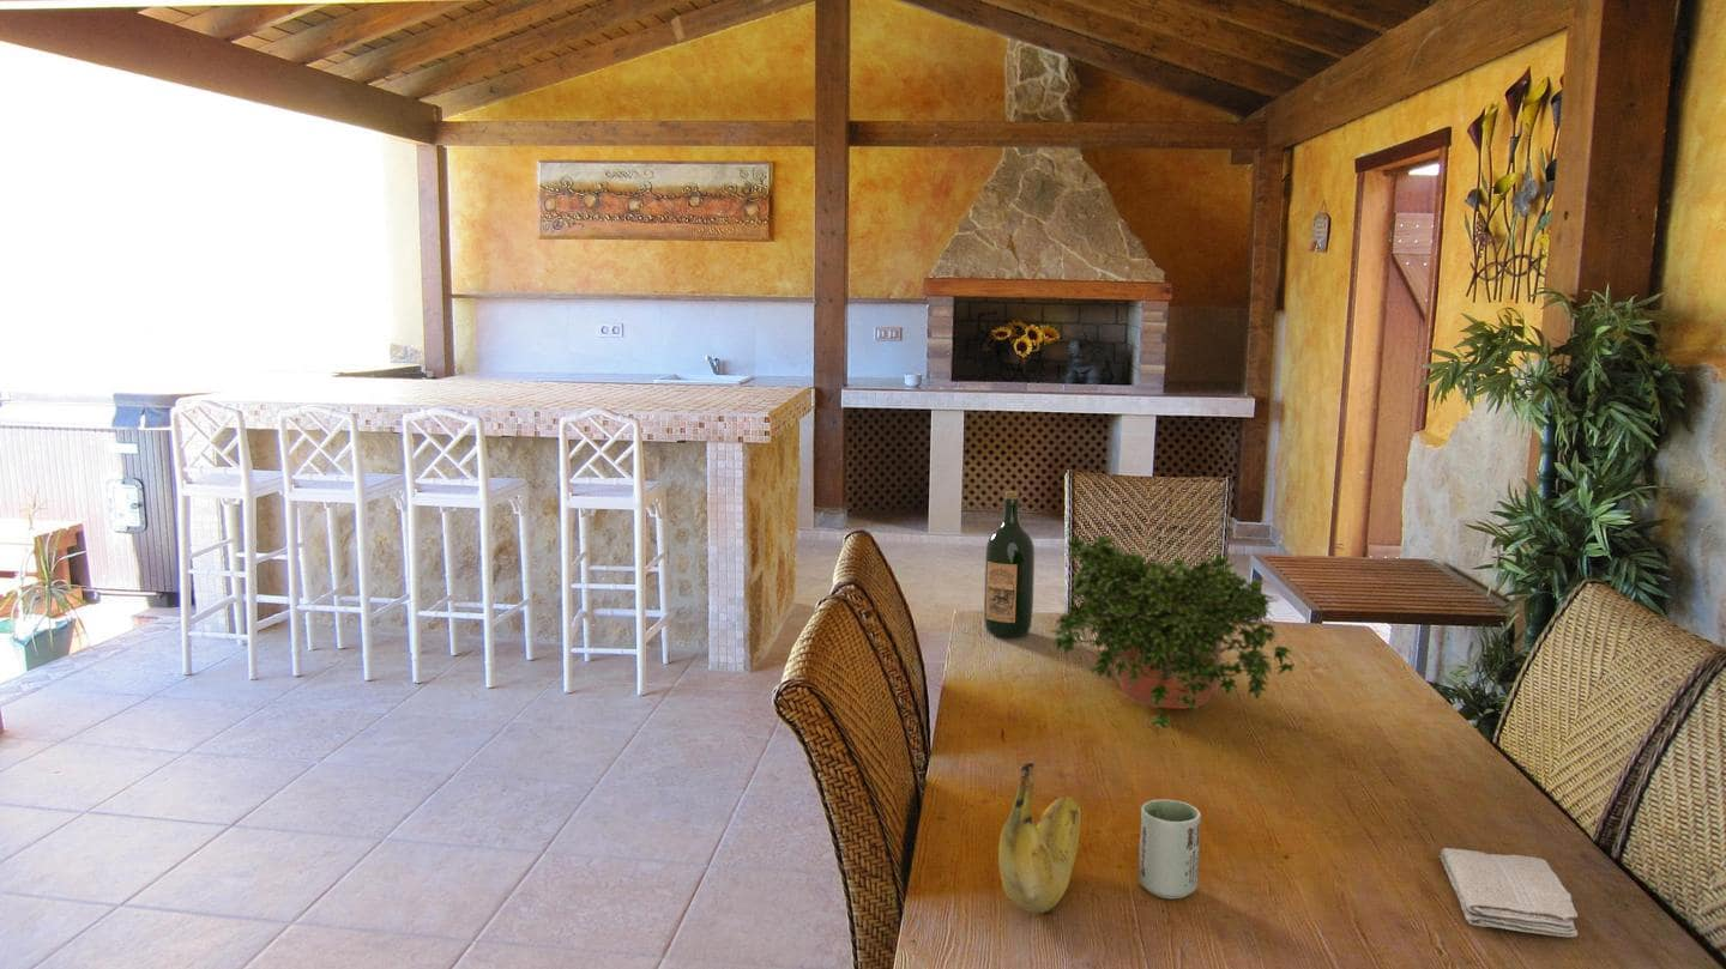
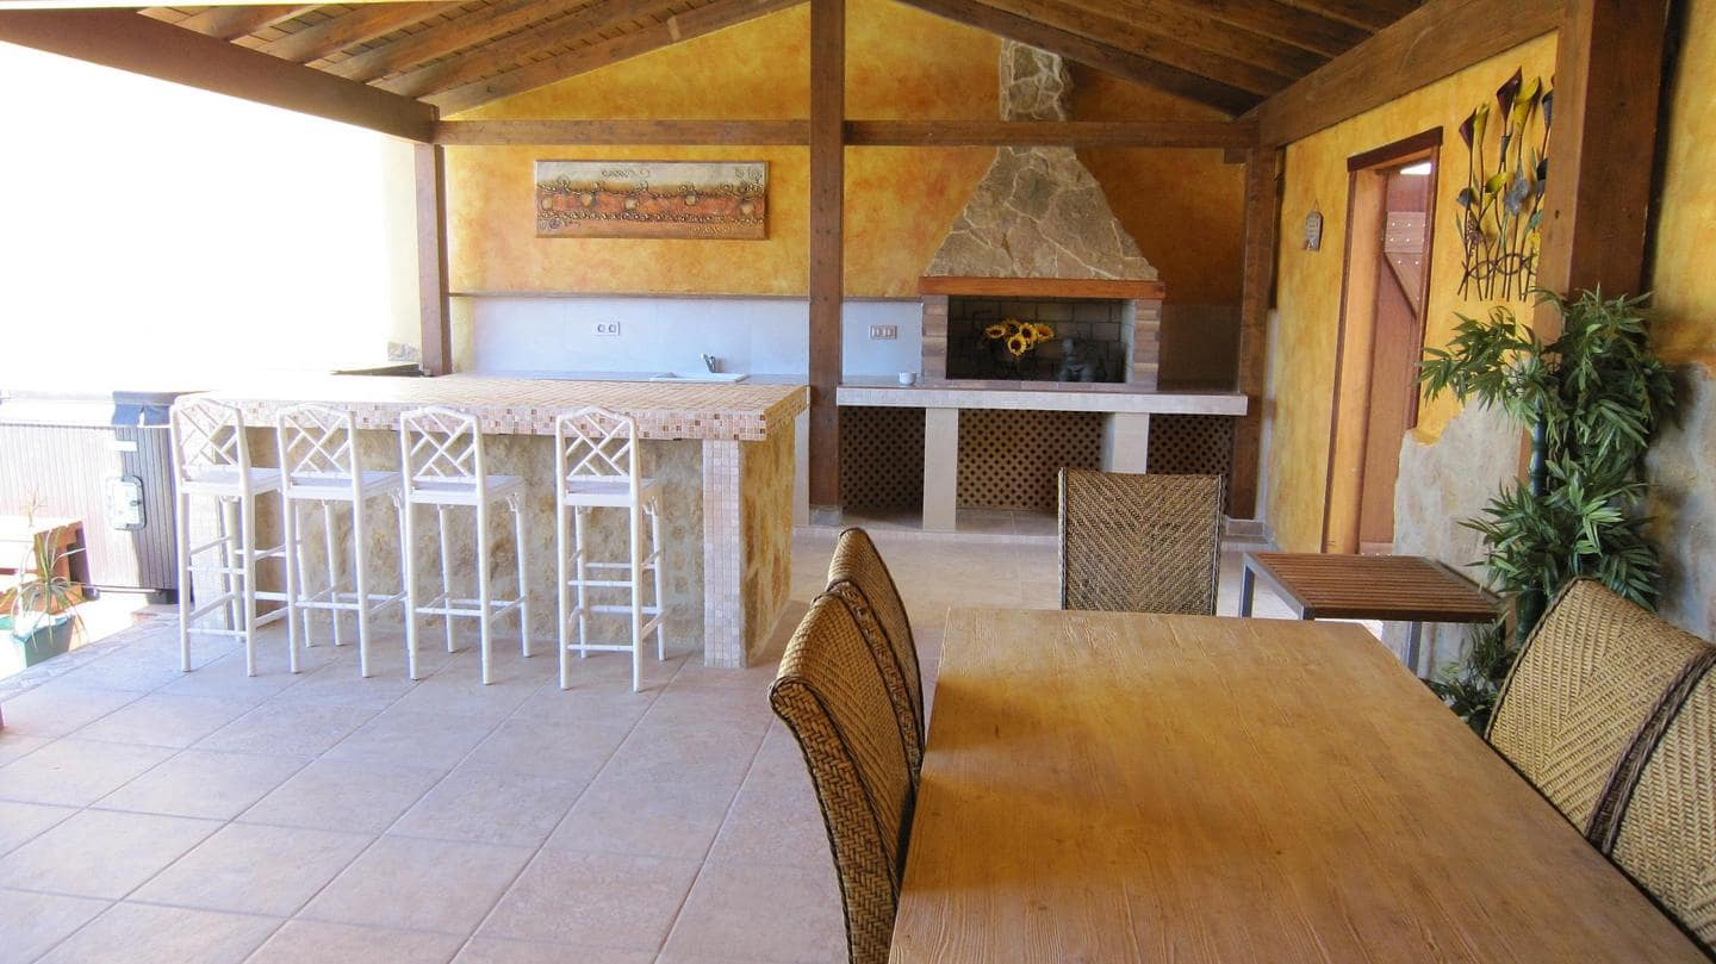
- banana (1046, 814)
- washcloth (1505, 888)
- wine bottle (1009, 562)
- cup (1169, 849)
- potted plant (1171, 622)
